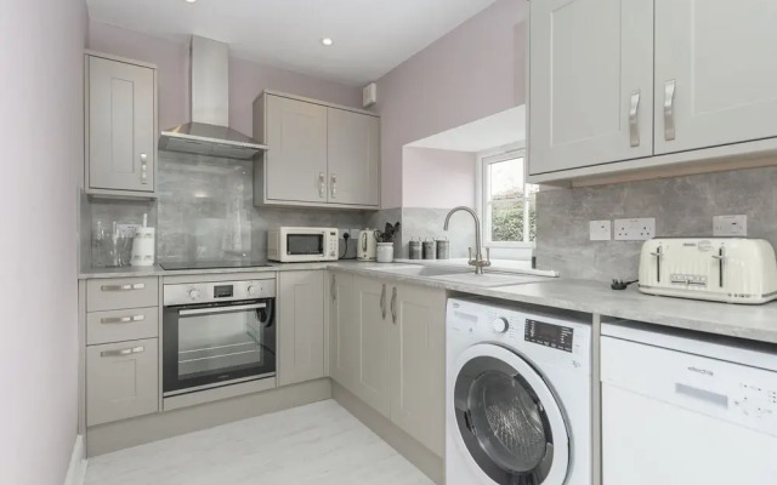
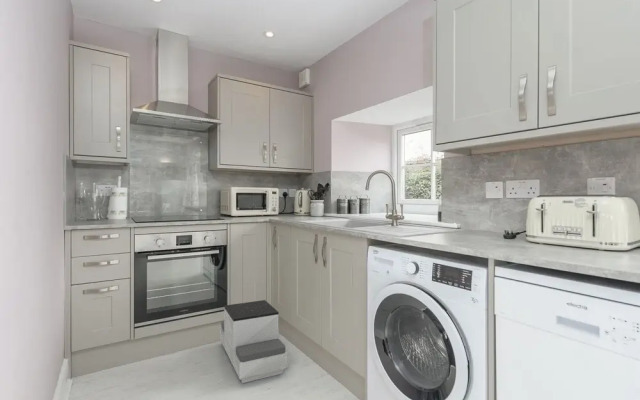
+ step stool (250, 333)
